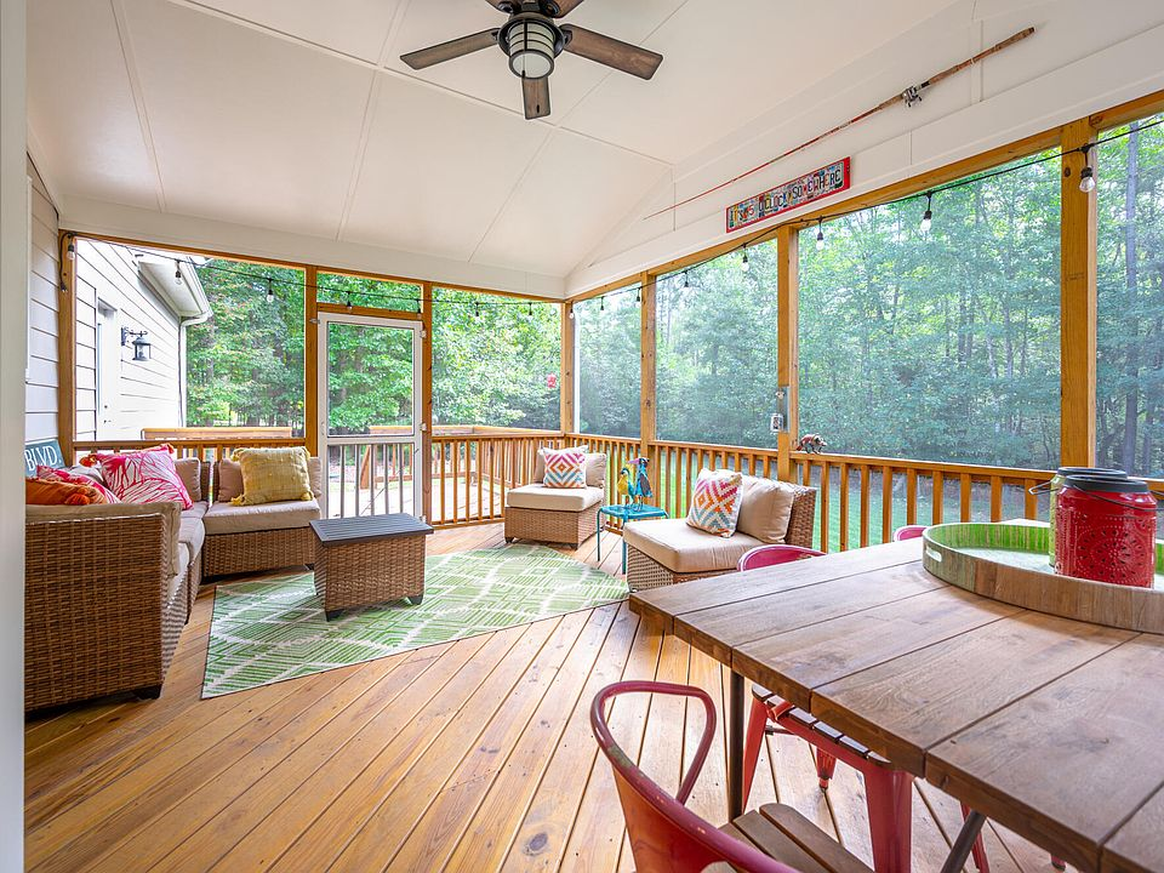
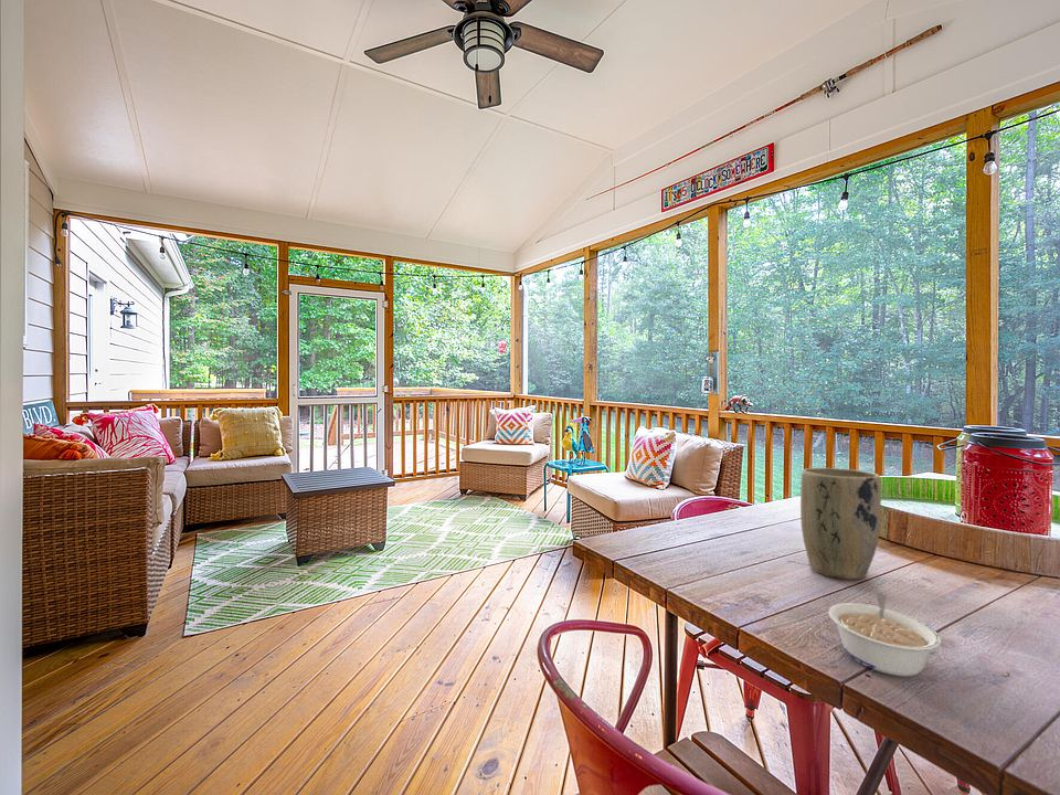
+ plant pot (838, 521)
+ legume (878, 635)
